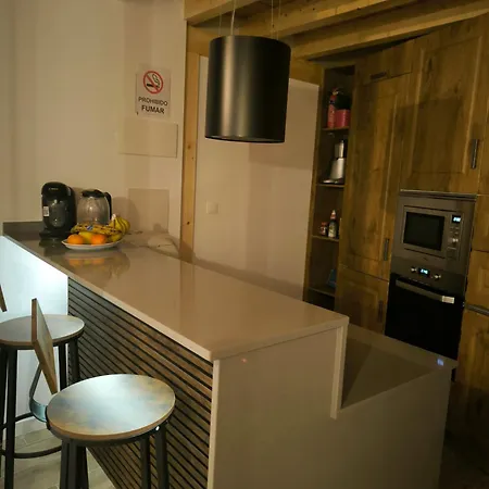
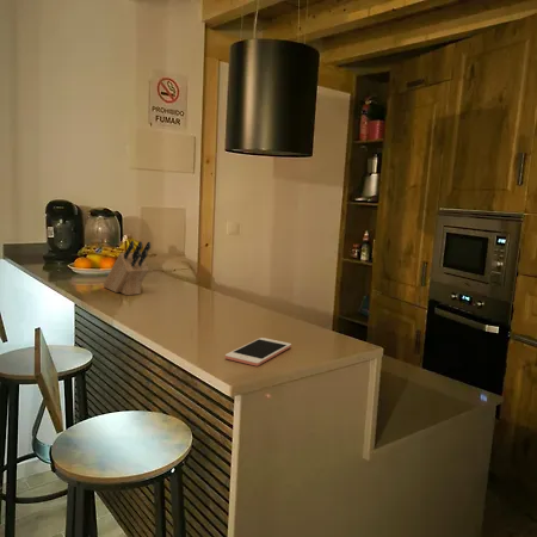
+ cell phone (259, 350)
+ knife block (126, 265)
